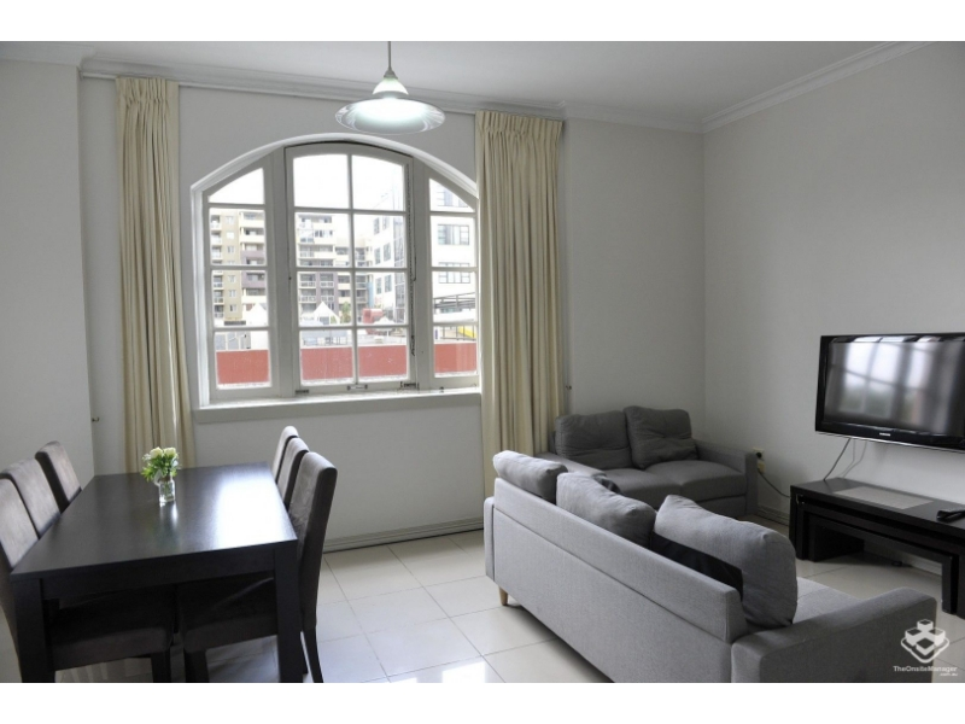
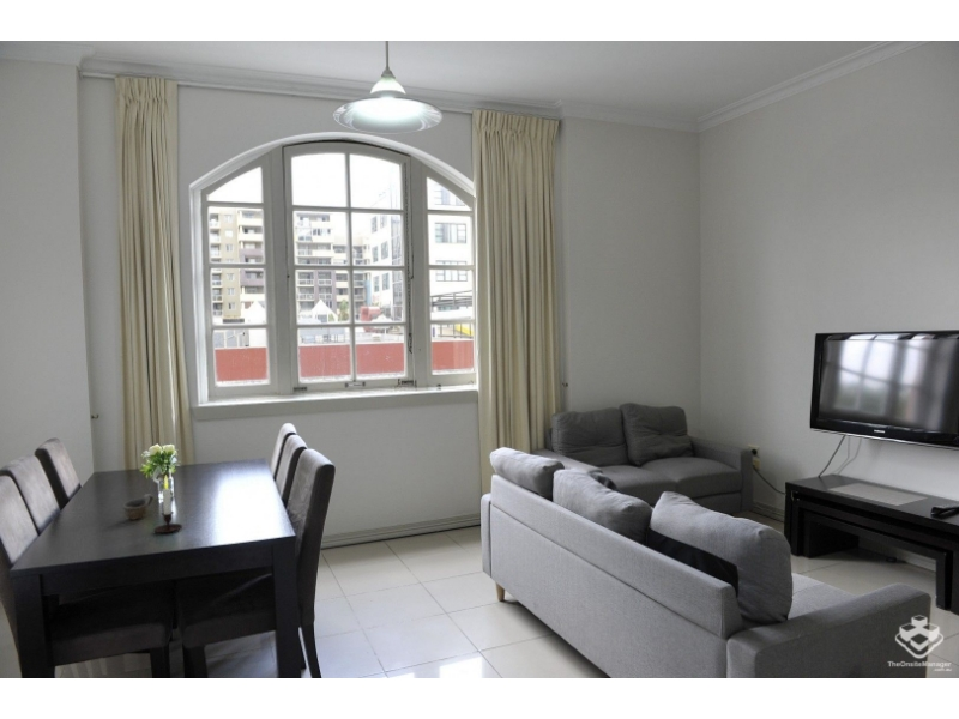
+ cup (138, 507)
+ candle (167, 501)
